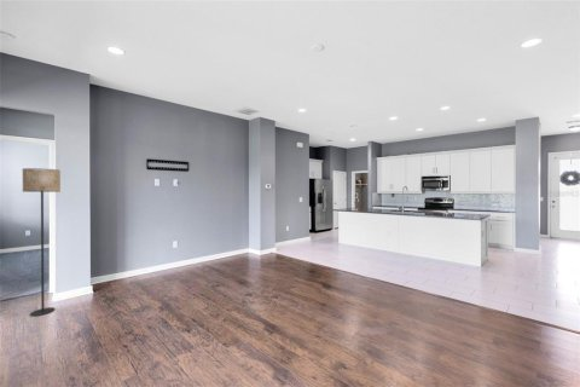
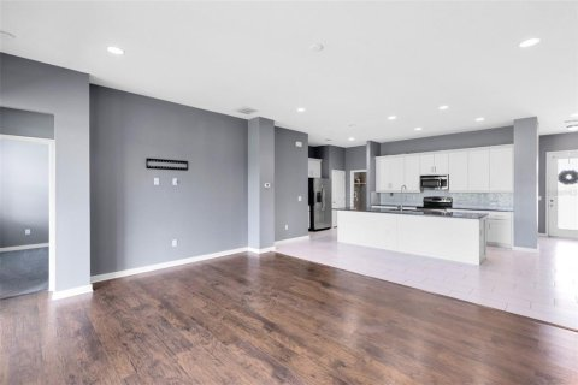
- floor lamp (42, 241)
